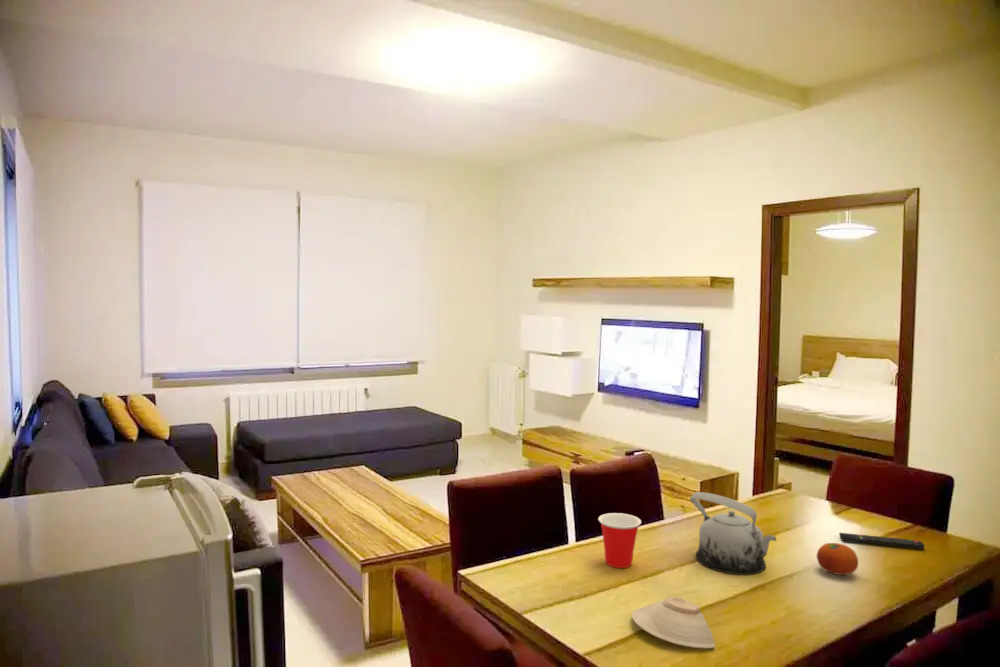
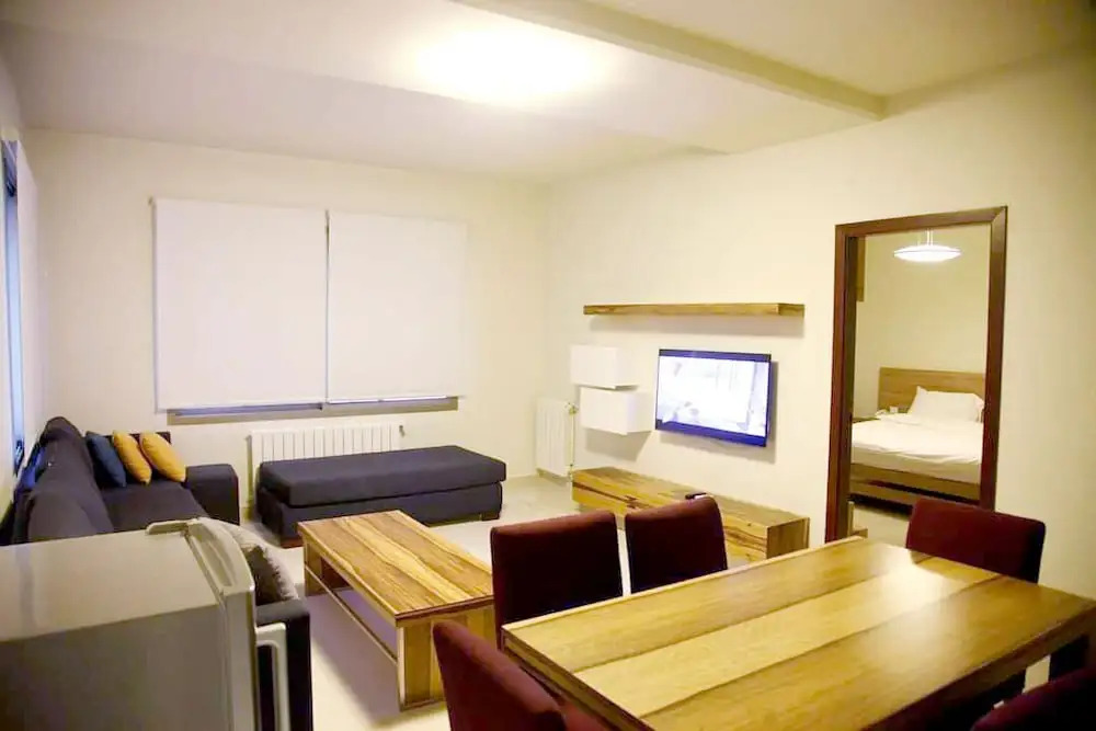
- remote control (881, 541)
- fruit (837, 558)
- teapot (736, 528)
- cup (619, 541)
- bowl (672, 616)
